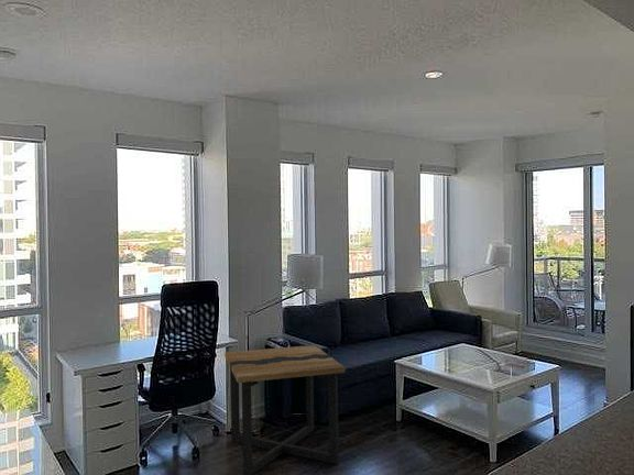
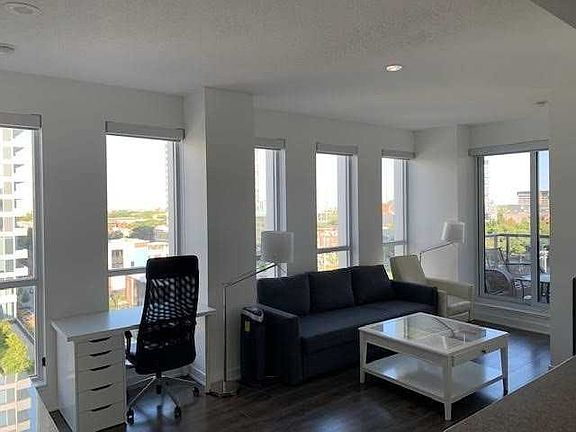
- side table (306, 405)
